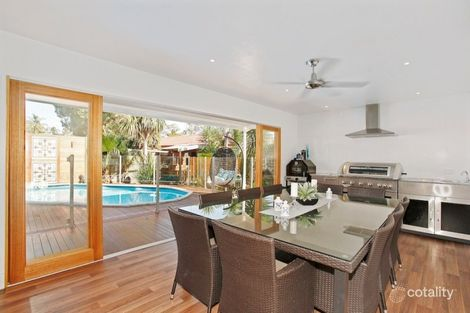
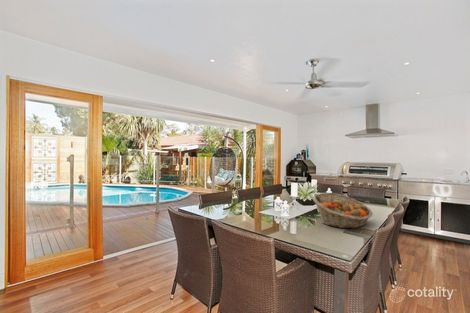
+ fruit basket (341, 209)
